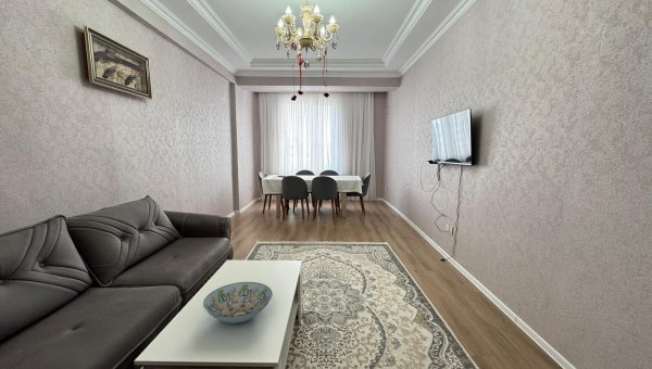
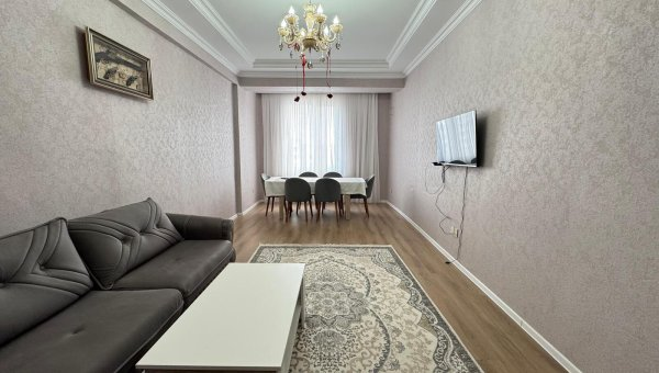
- decorative bowl (239, 306)
